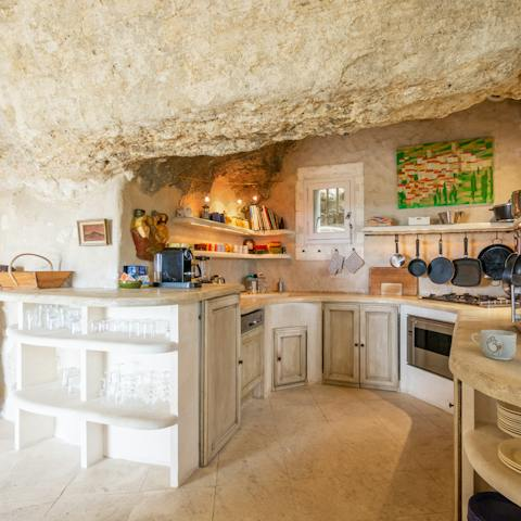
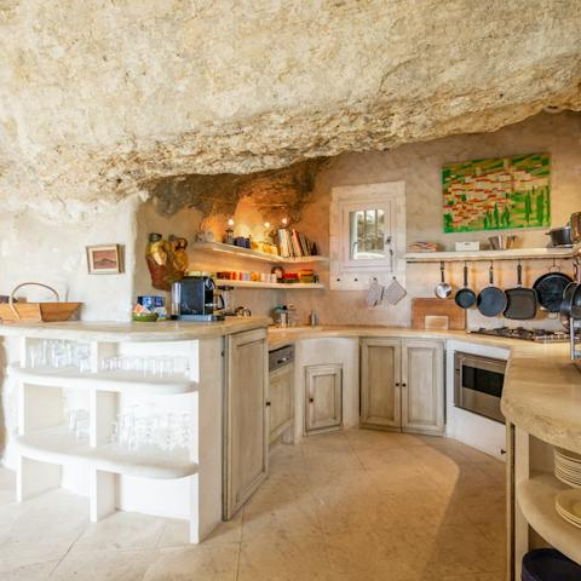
- mug (493, 344)
